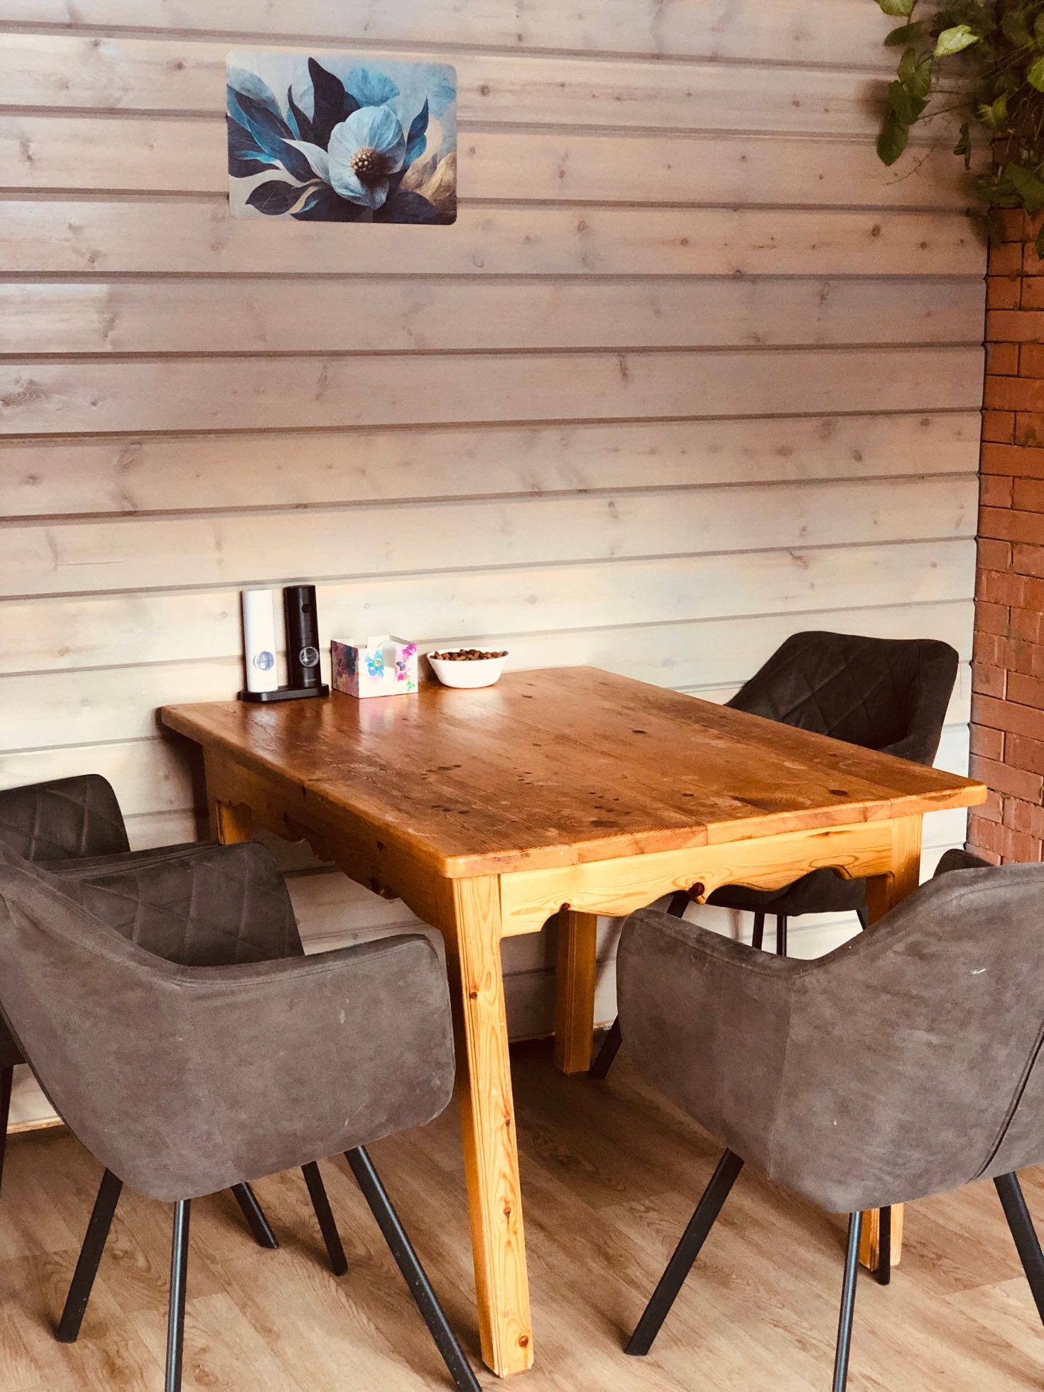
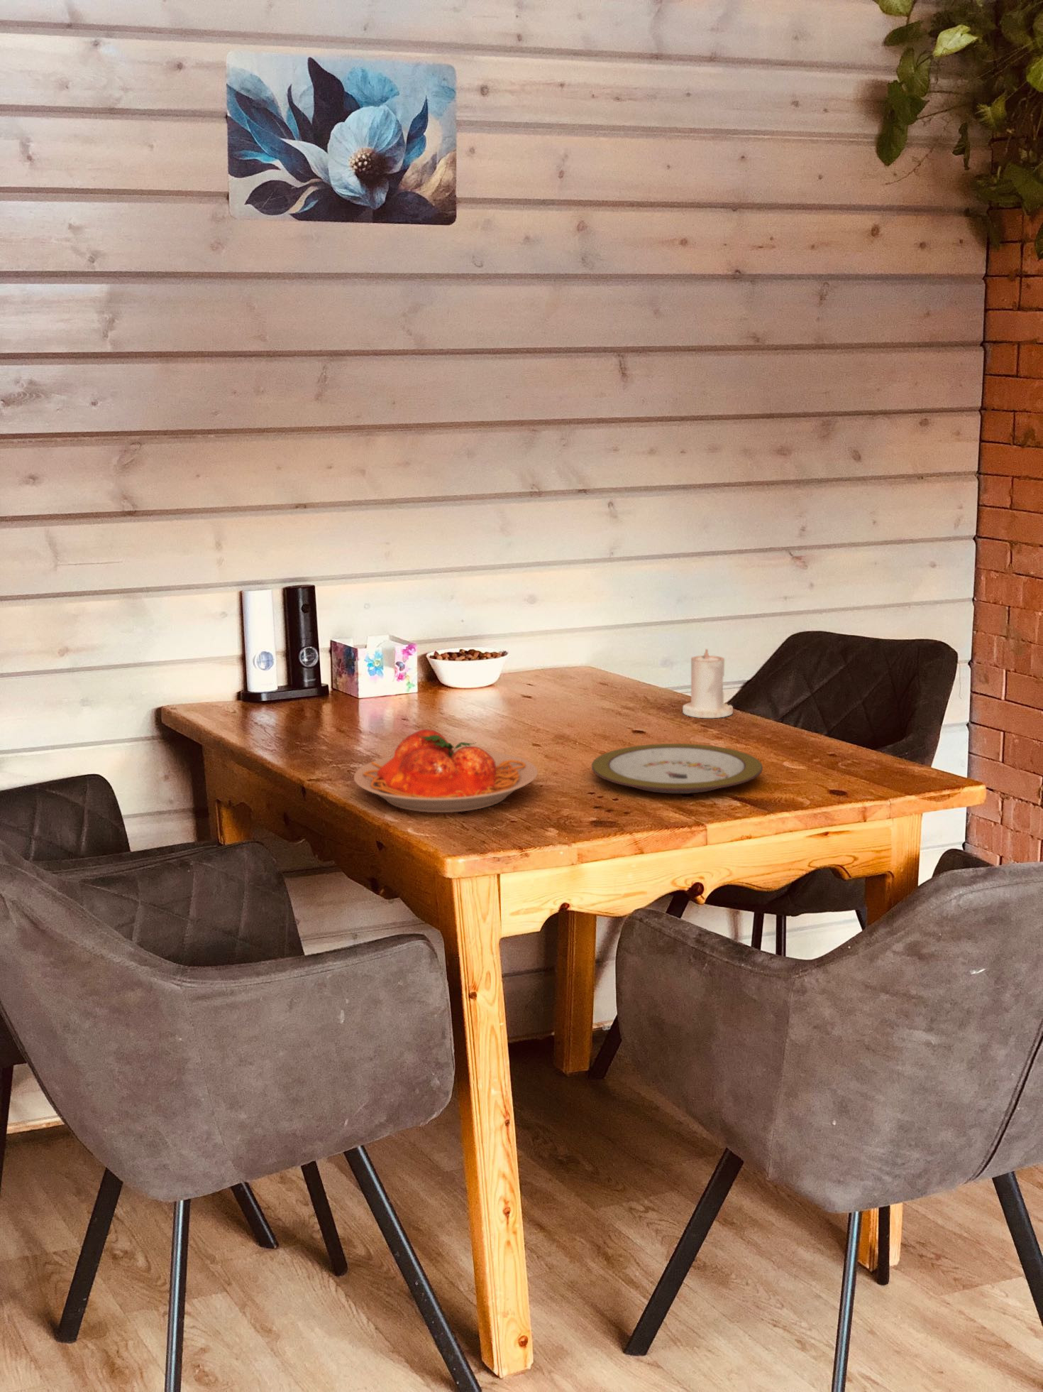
+ candle (708, 681)
+ plate (676, 772)
+ plate (446, 762)
